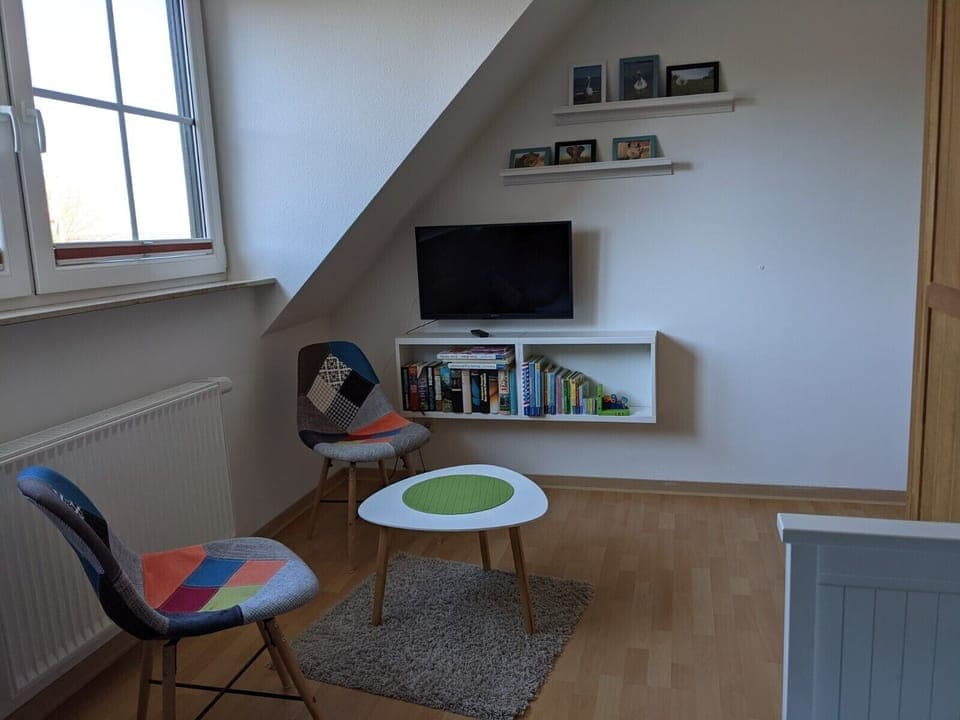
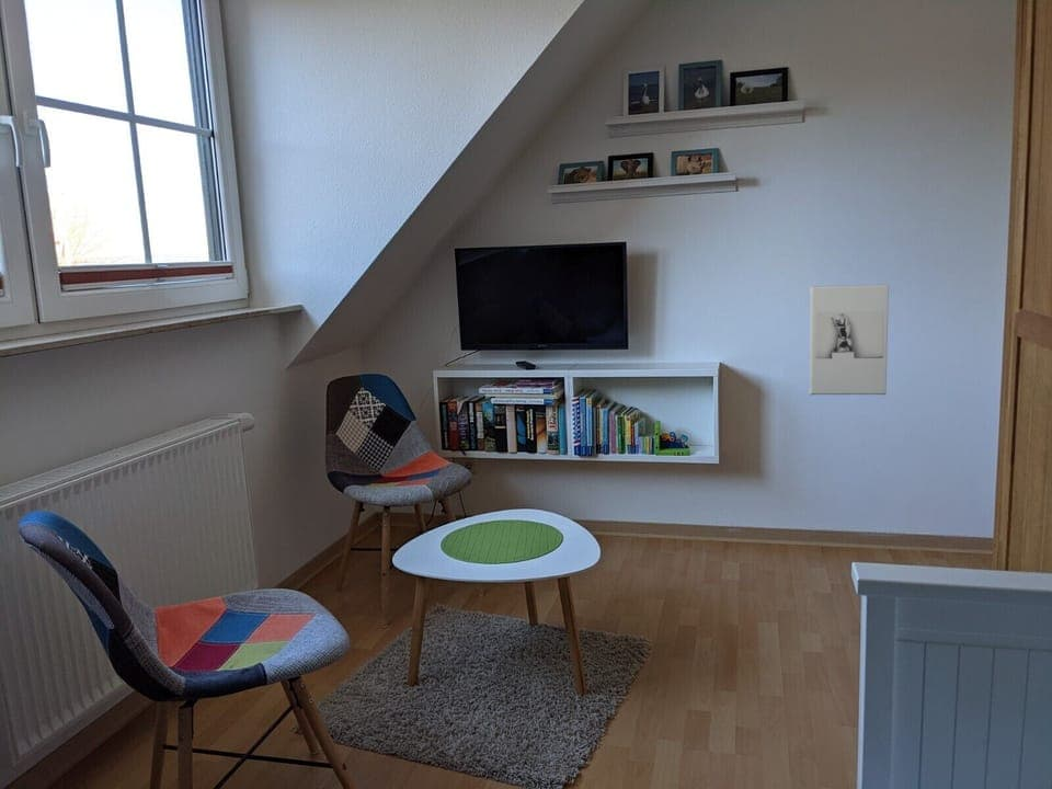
+ wall sculpture (848, 340)
